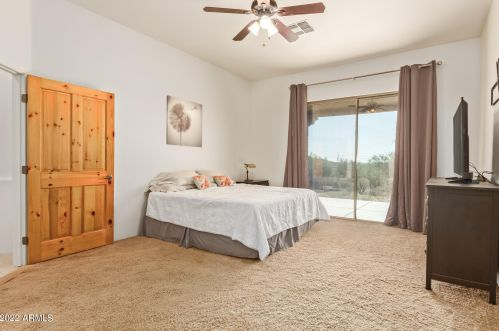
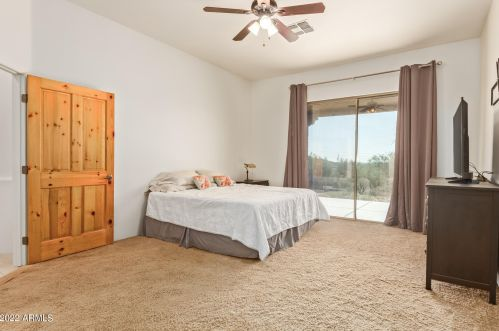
- wall art (185, 123)
